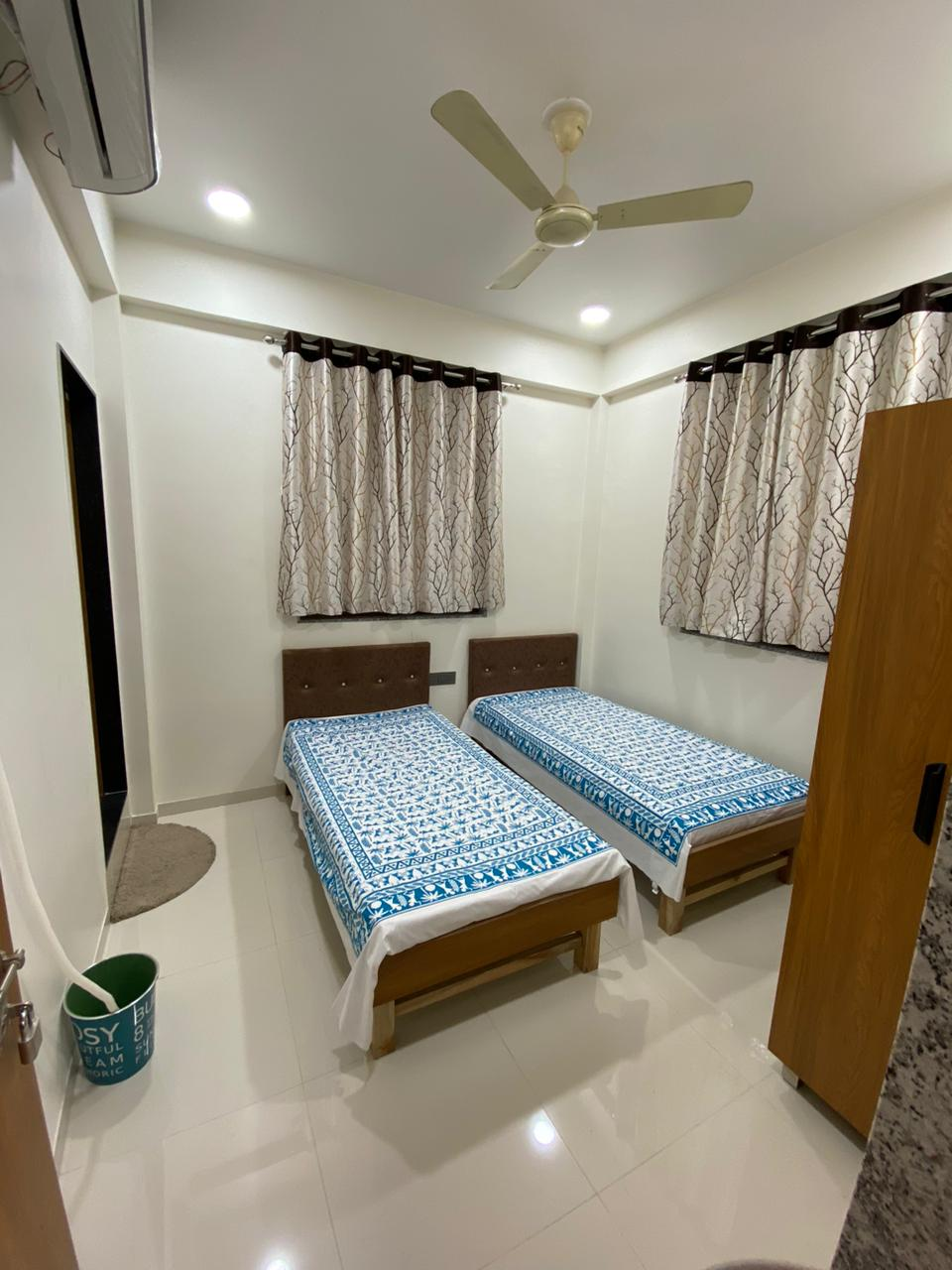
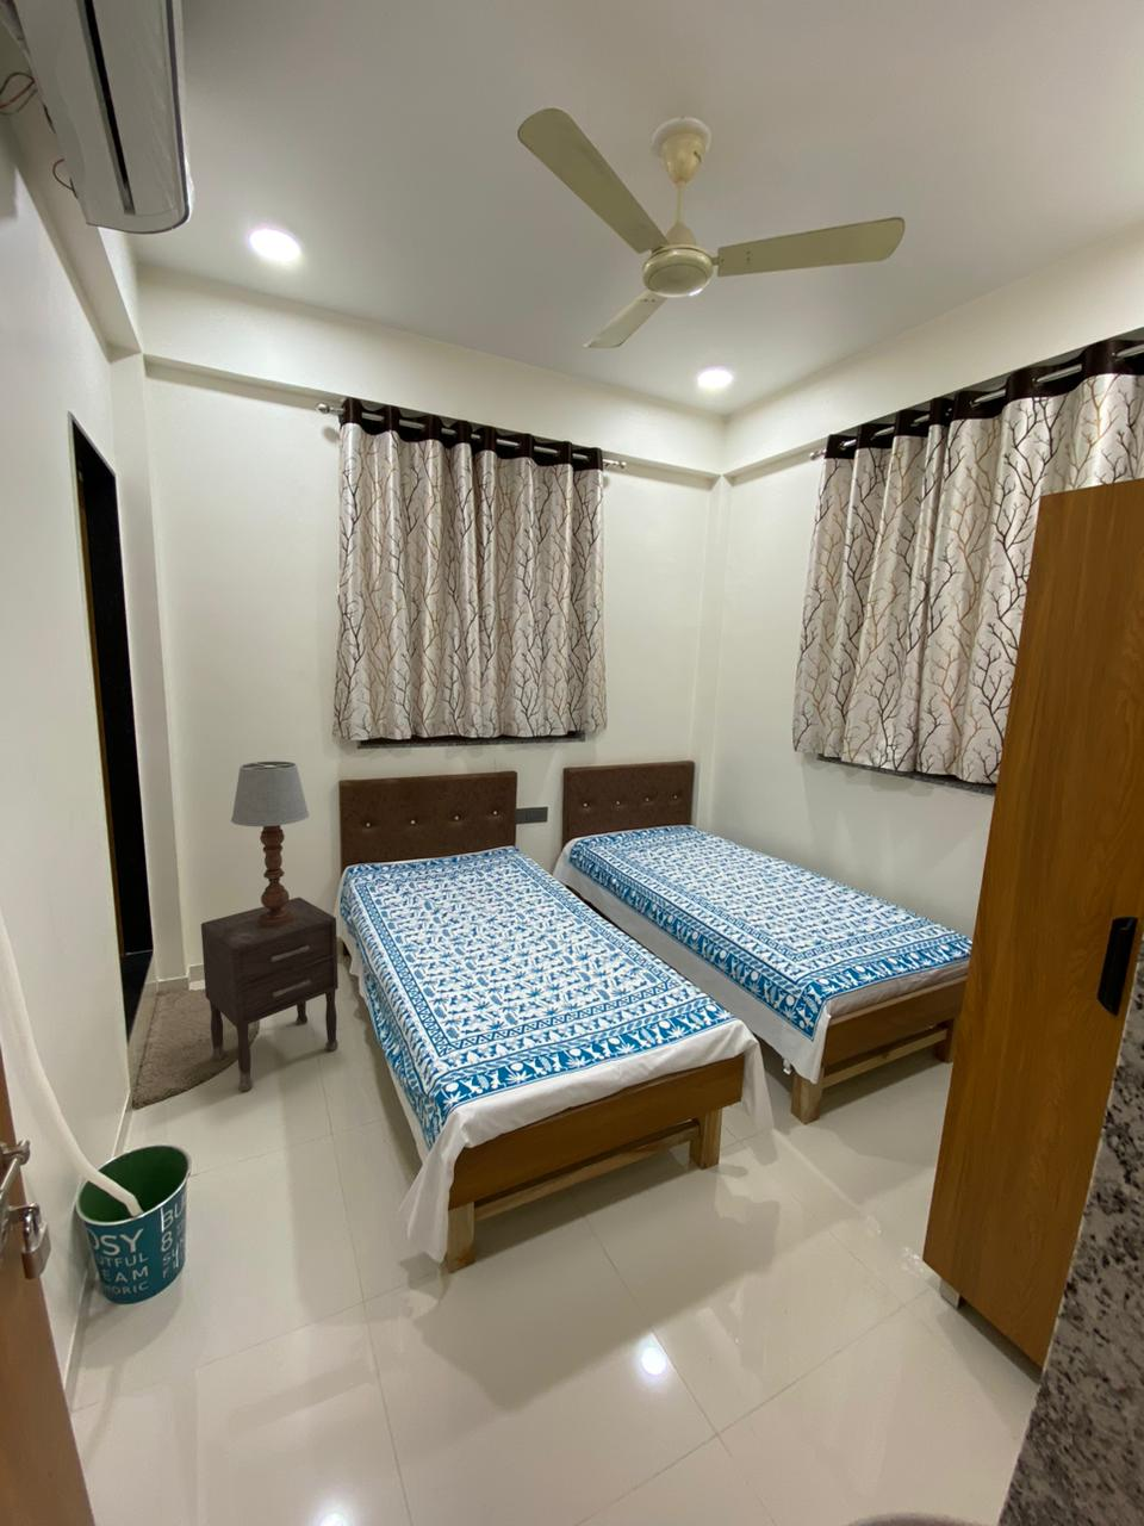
+ nightstand (273, 988)
+ table lamp (272, 844)
